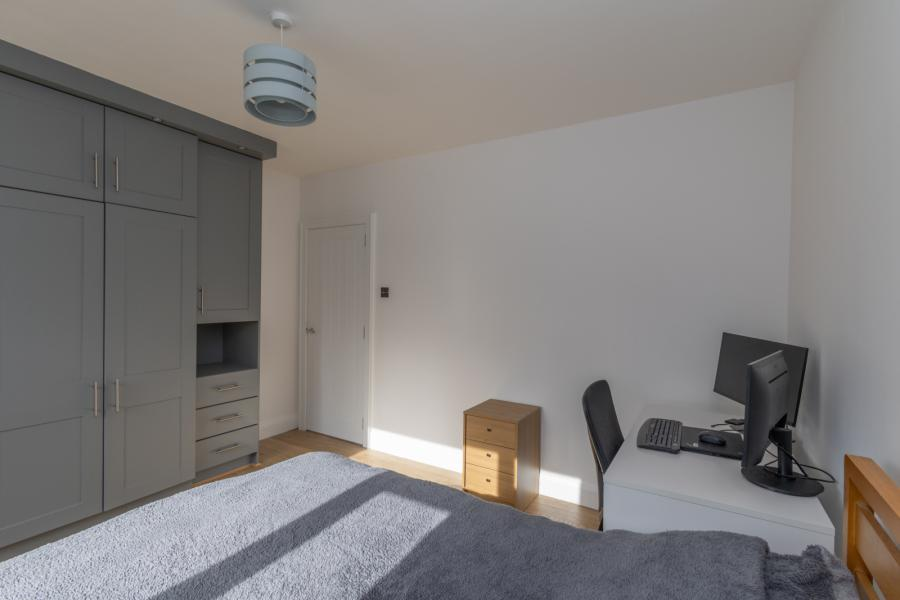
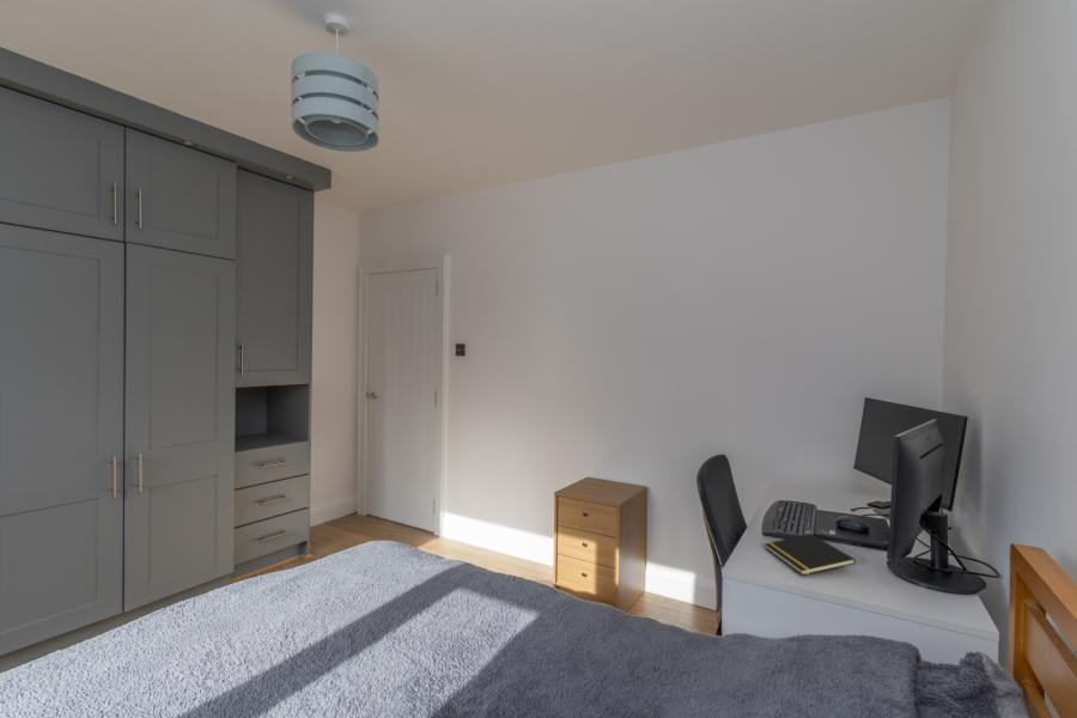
+ notepad (807, 553)
